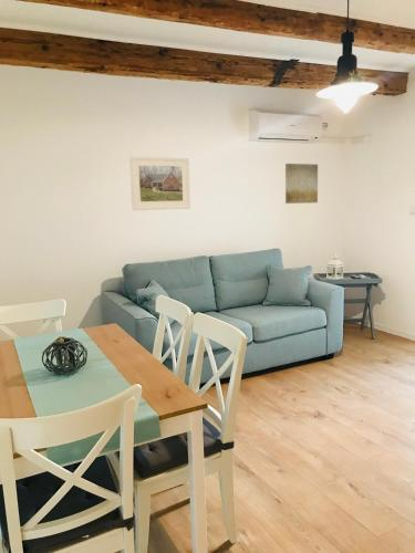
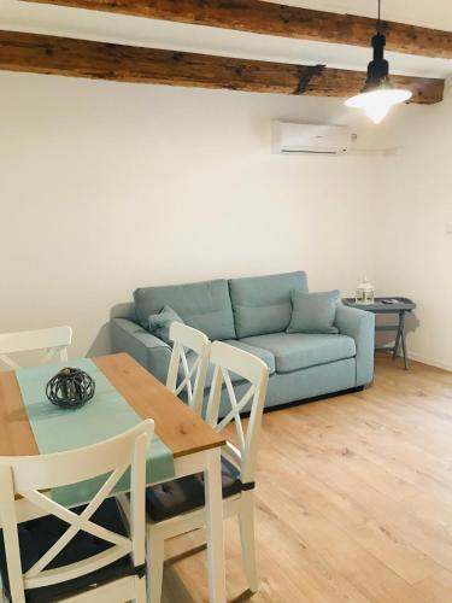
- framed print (160, 184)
- wall art (301, 184)
